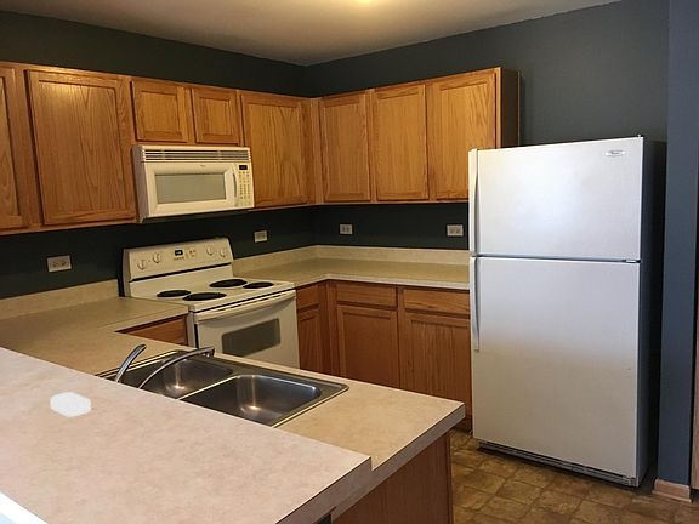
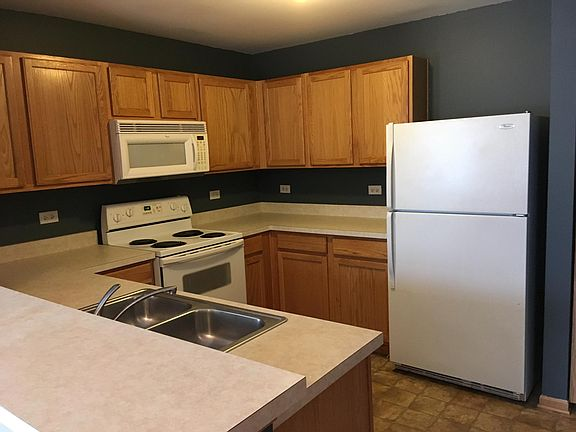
- soap bar (69, 403)
